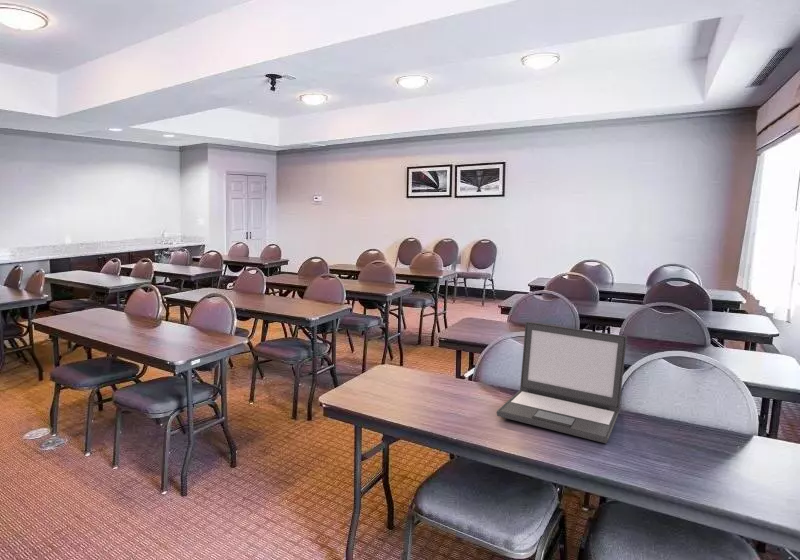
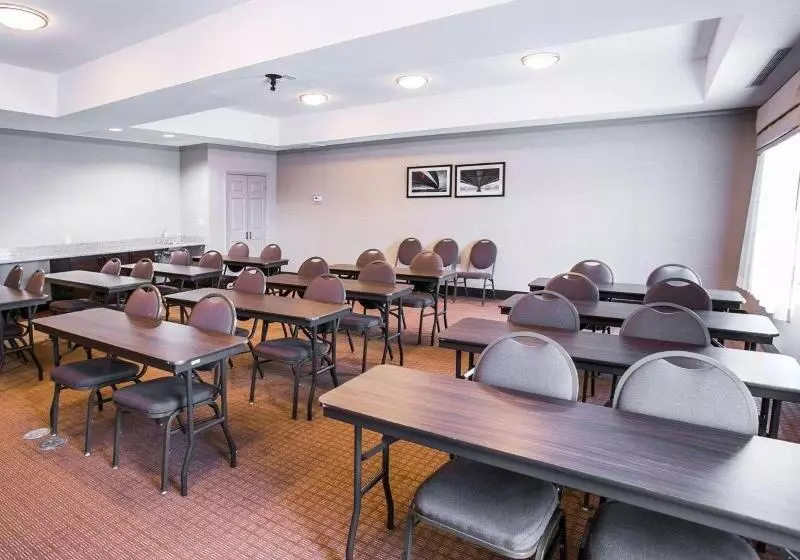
- laptop (562, 375)
